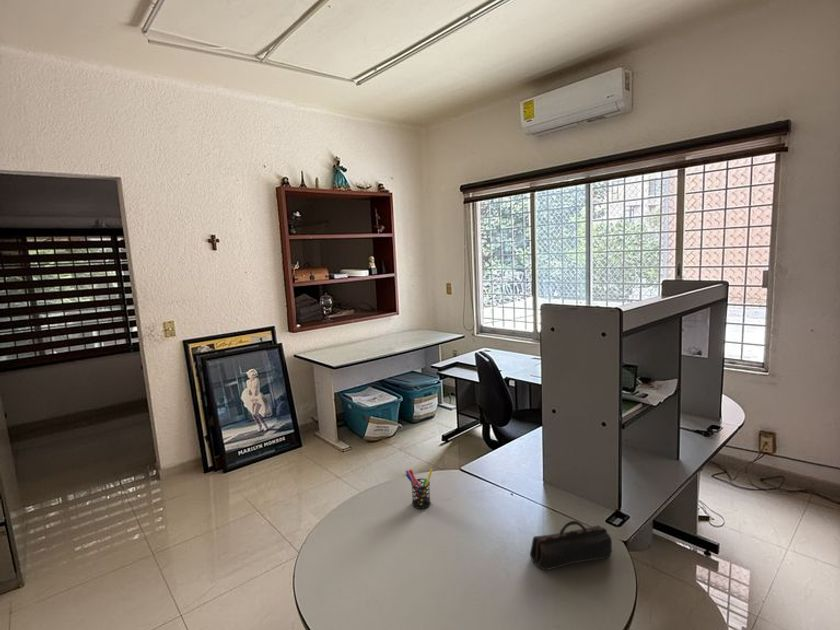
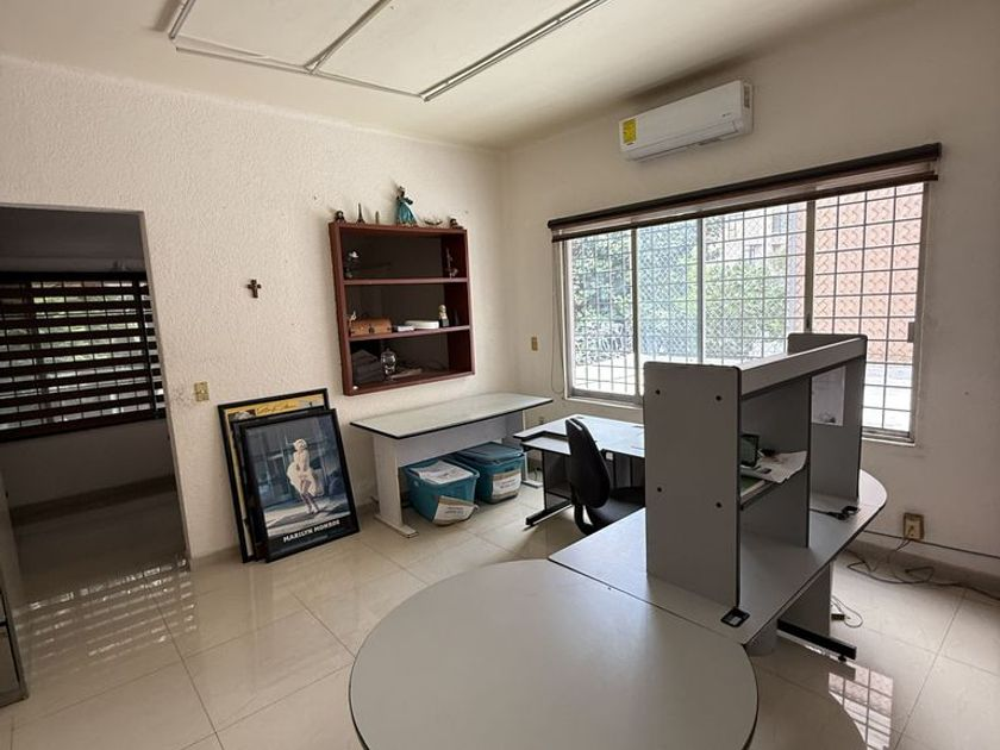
- pencil case (571, 539)
- pen holder (420, 486)
